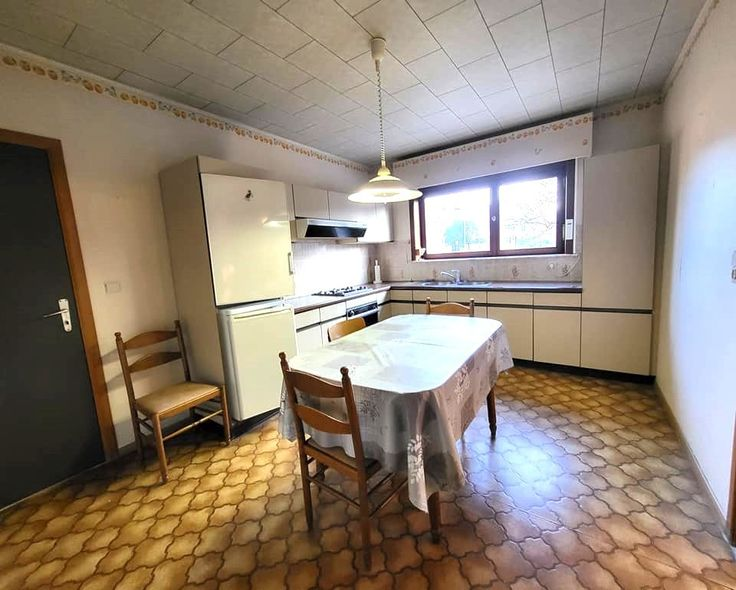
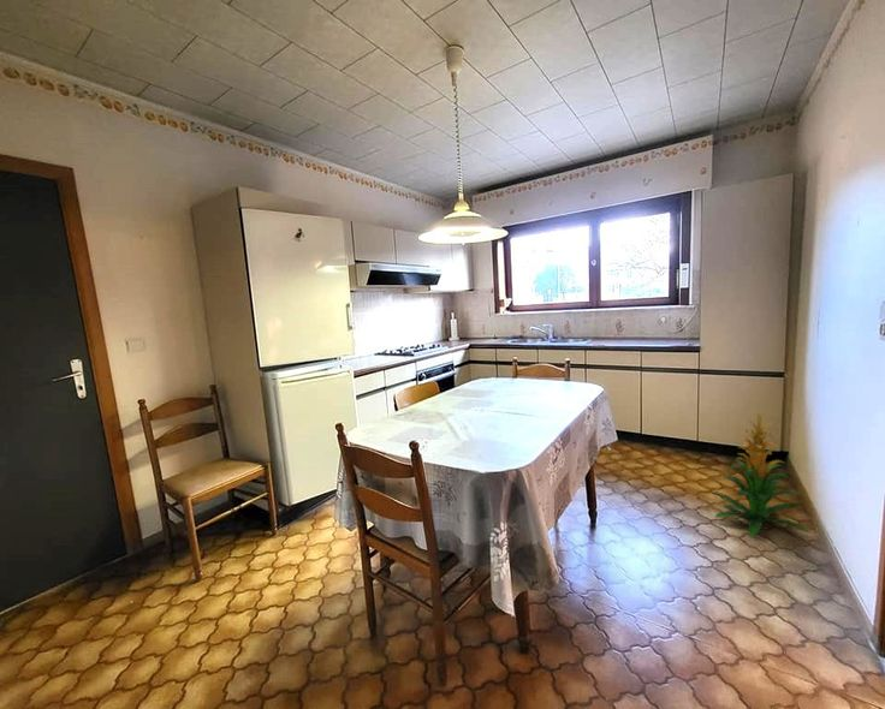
+ indoor plant (758, 469)
